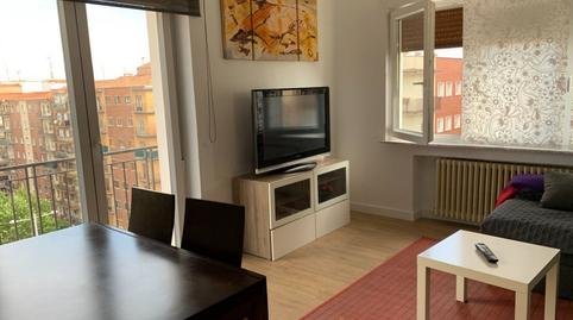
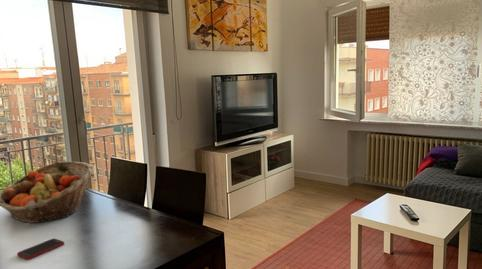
+ cell phone (41, 248)
+ fruit basket (47, 190)
